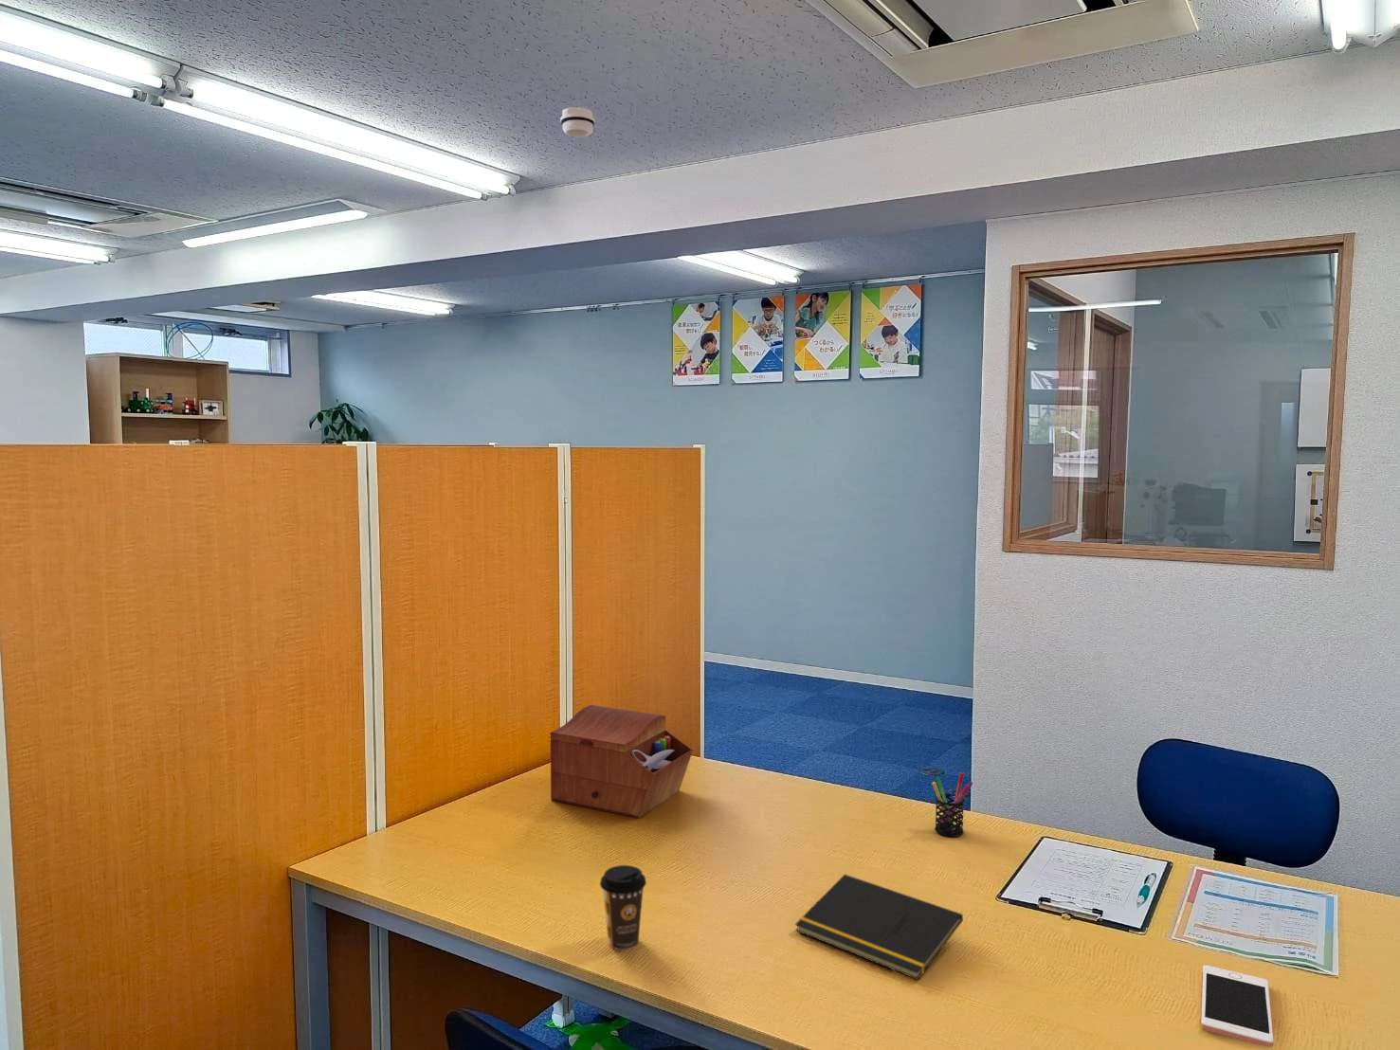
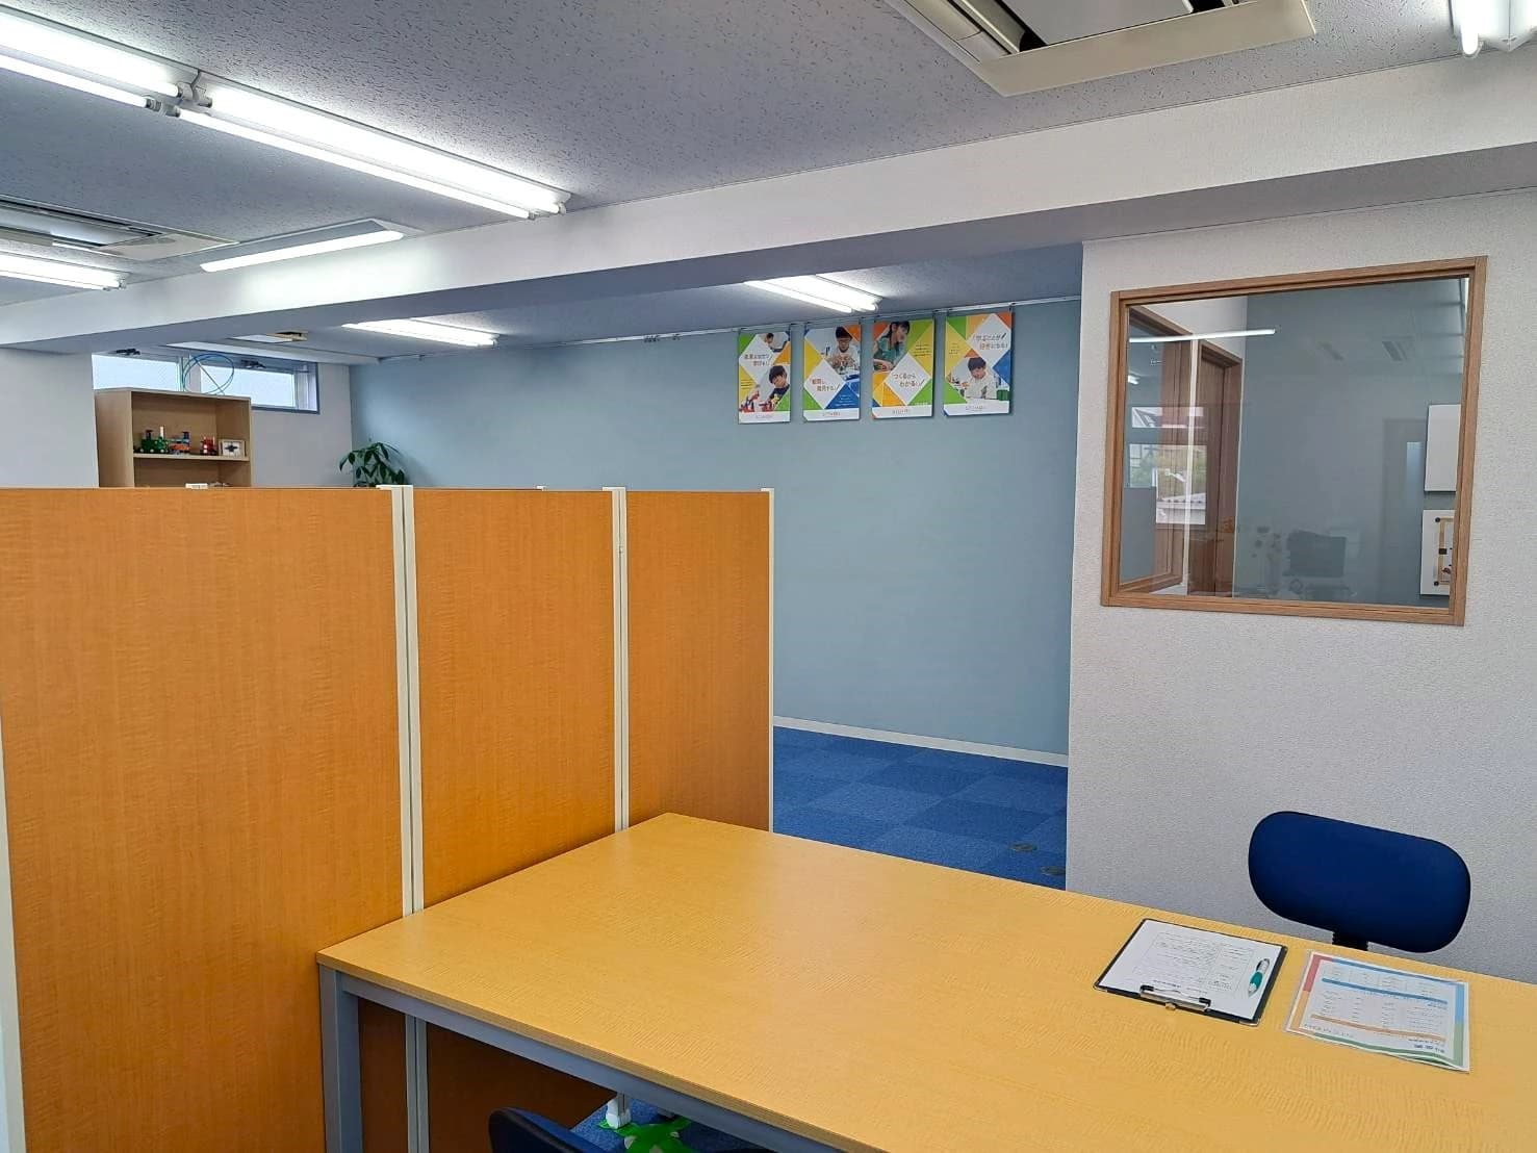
- coffee cup (622, 908)
- cell phone (1236, 1003)
- sewing box (621, 758)
- notepad (878, 922)
- smoke detector (577, 122)
- pen holder (949, 801)
